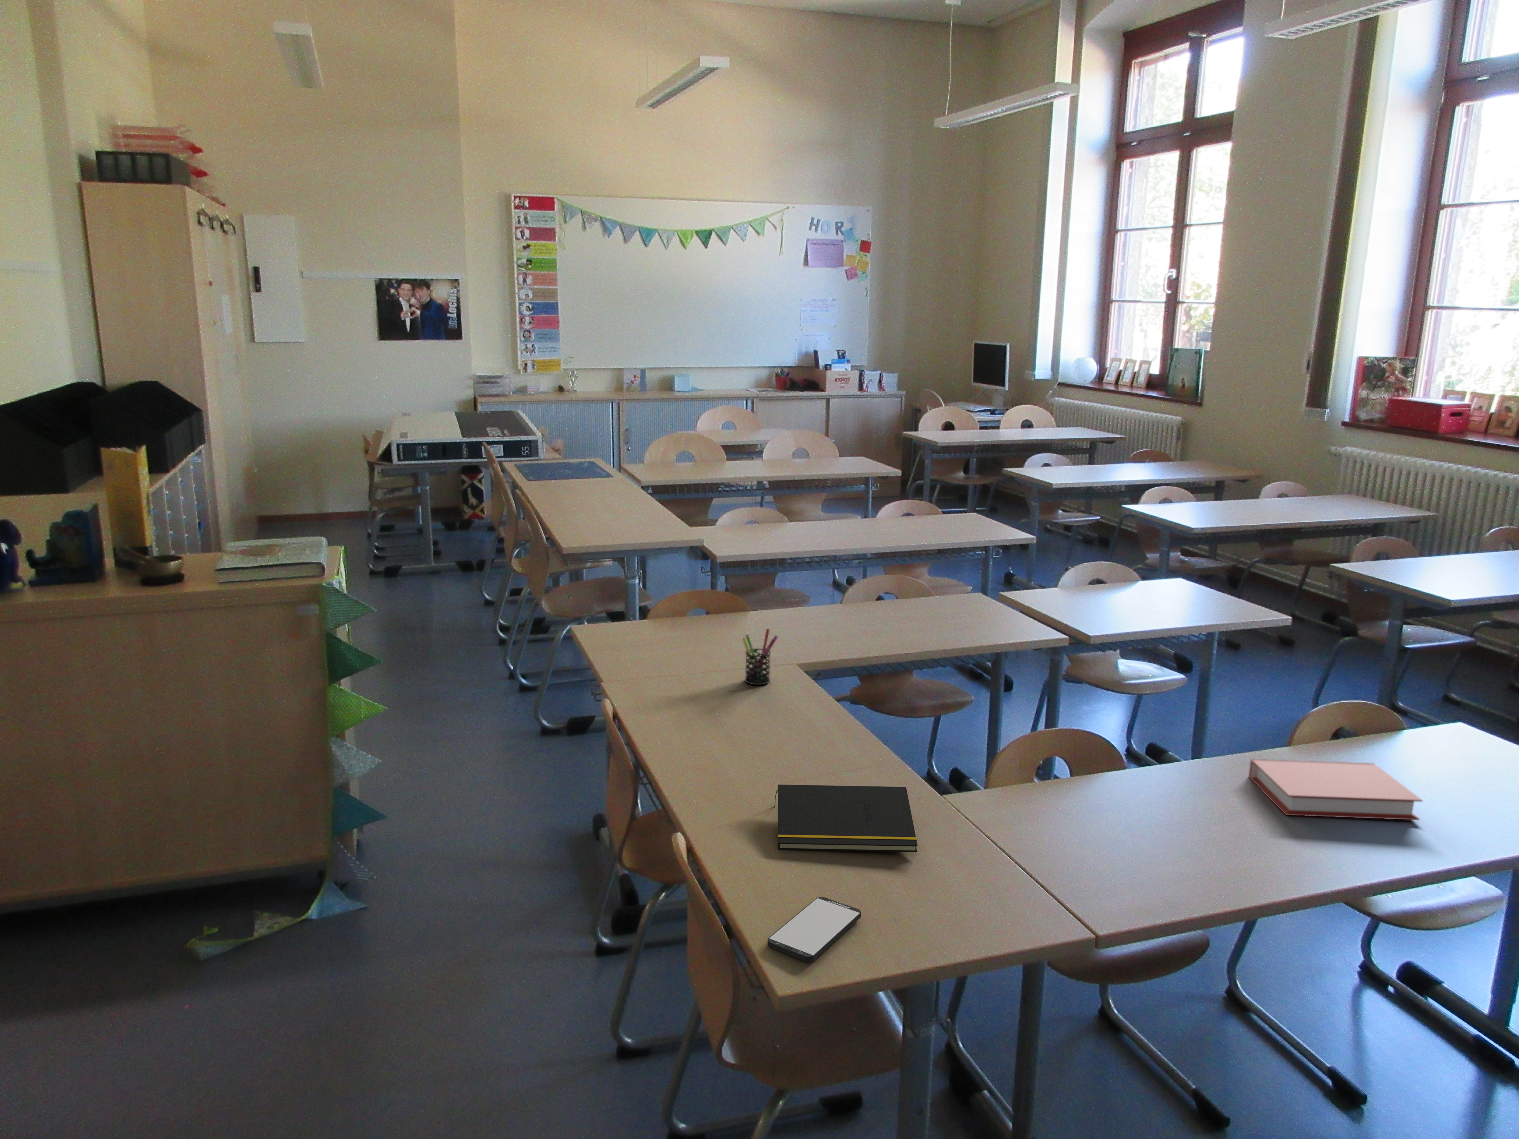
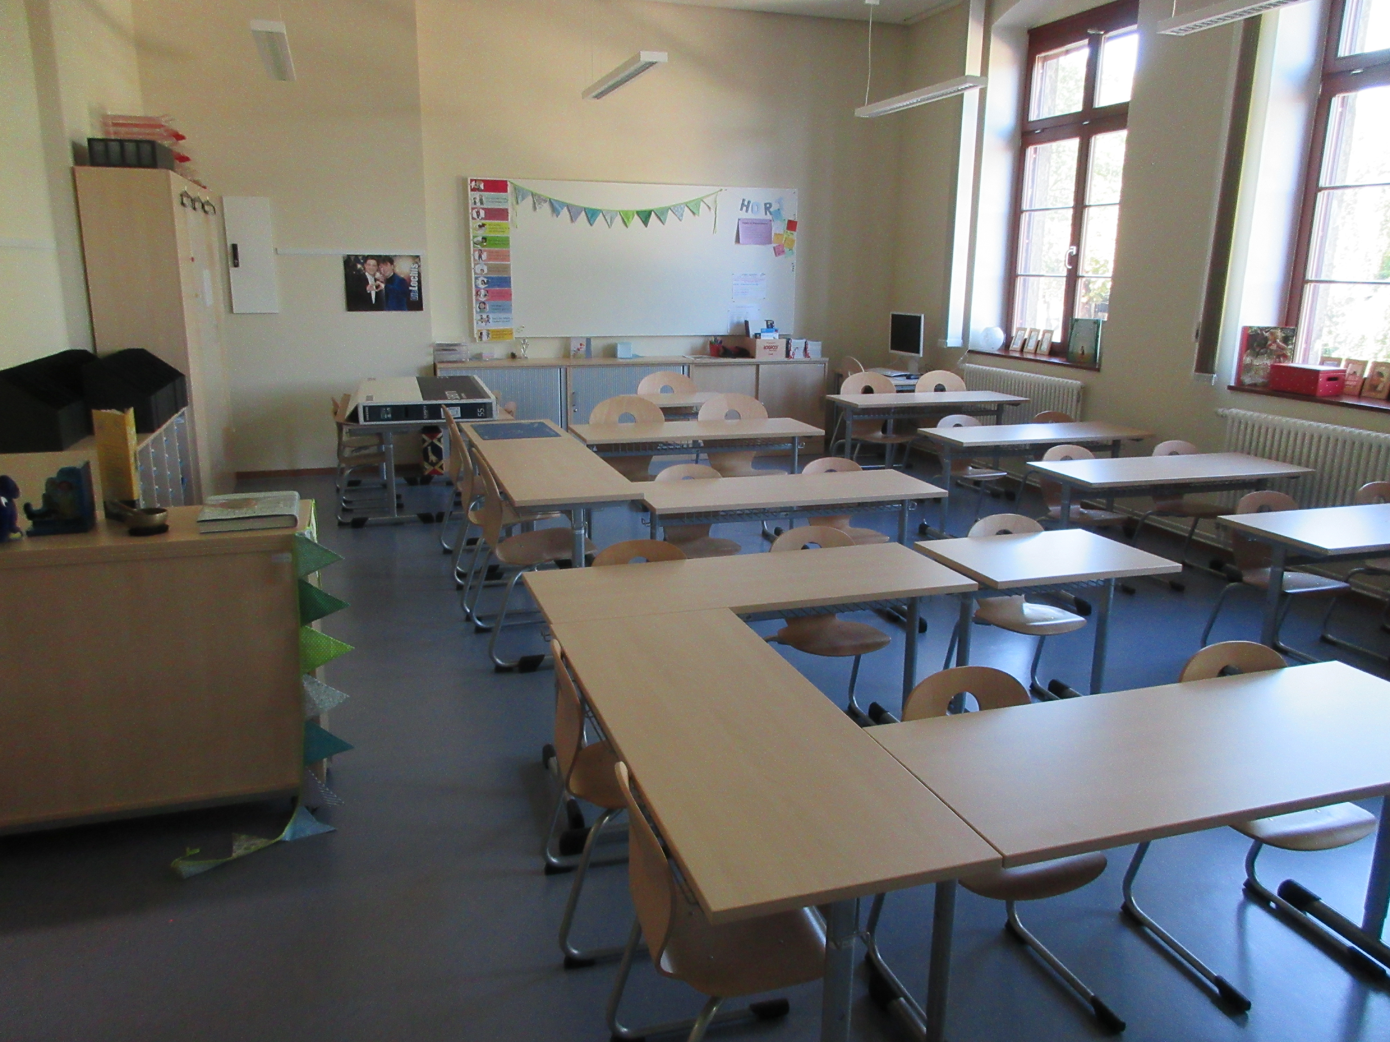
- pen holder (757, 654)
- notepad (844, 817)
- smartphone (816, 927)
- book (1331, 788)
